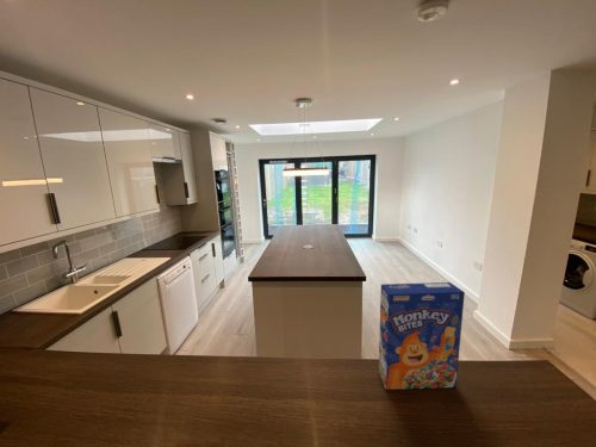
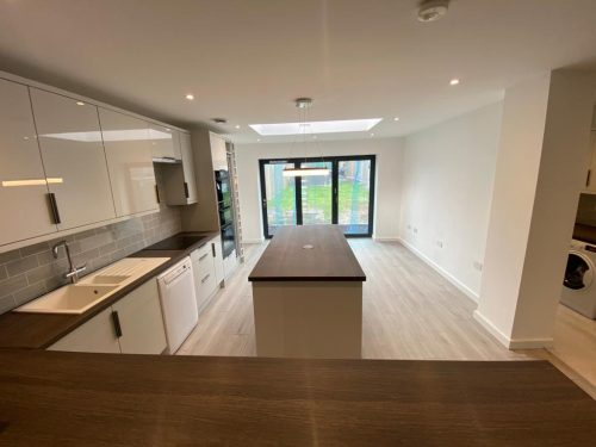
- cereal box (417, 335)
